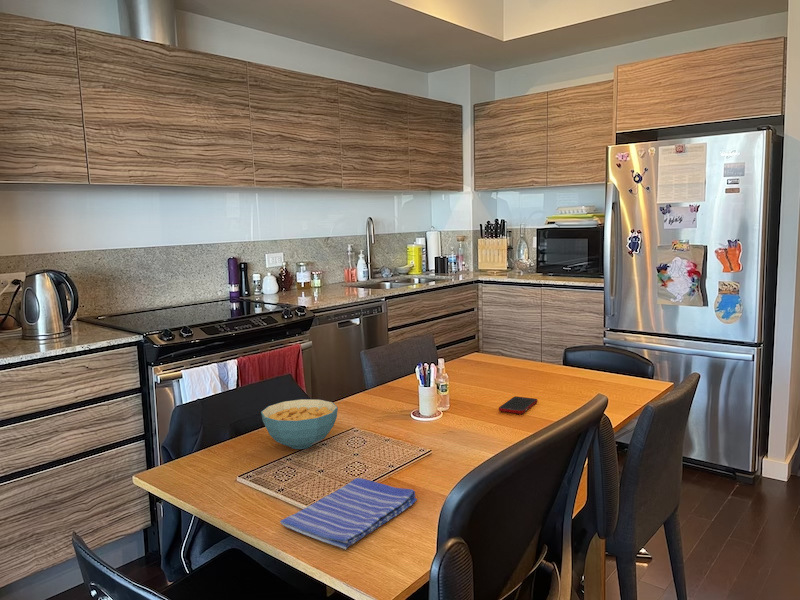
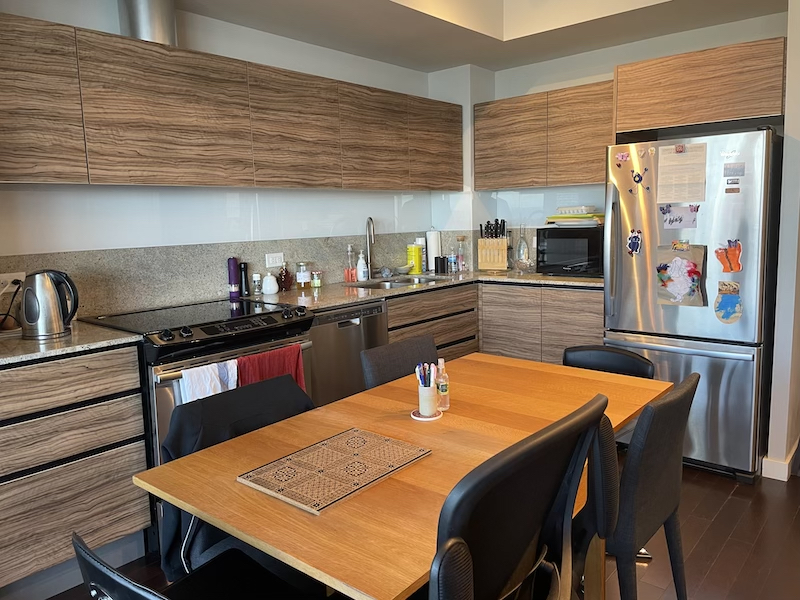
- cereal bowl (300, 427)
- cell phone (518, 404)
- dish towel (352, 507)
